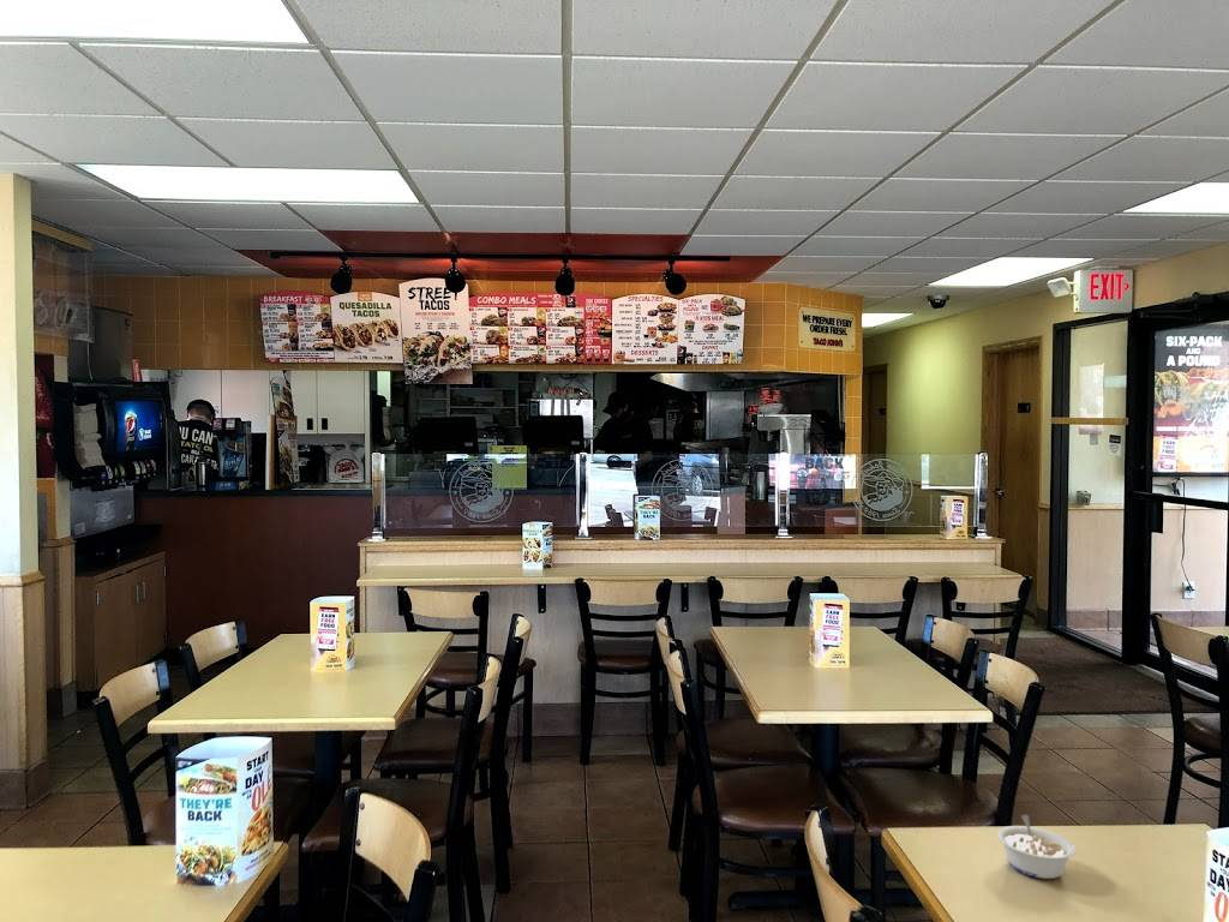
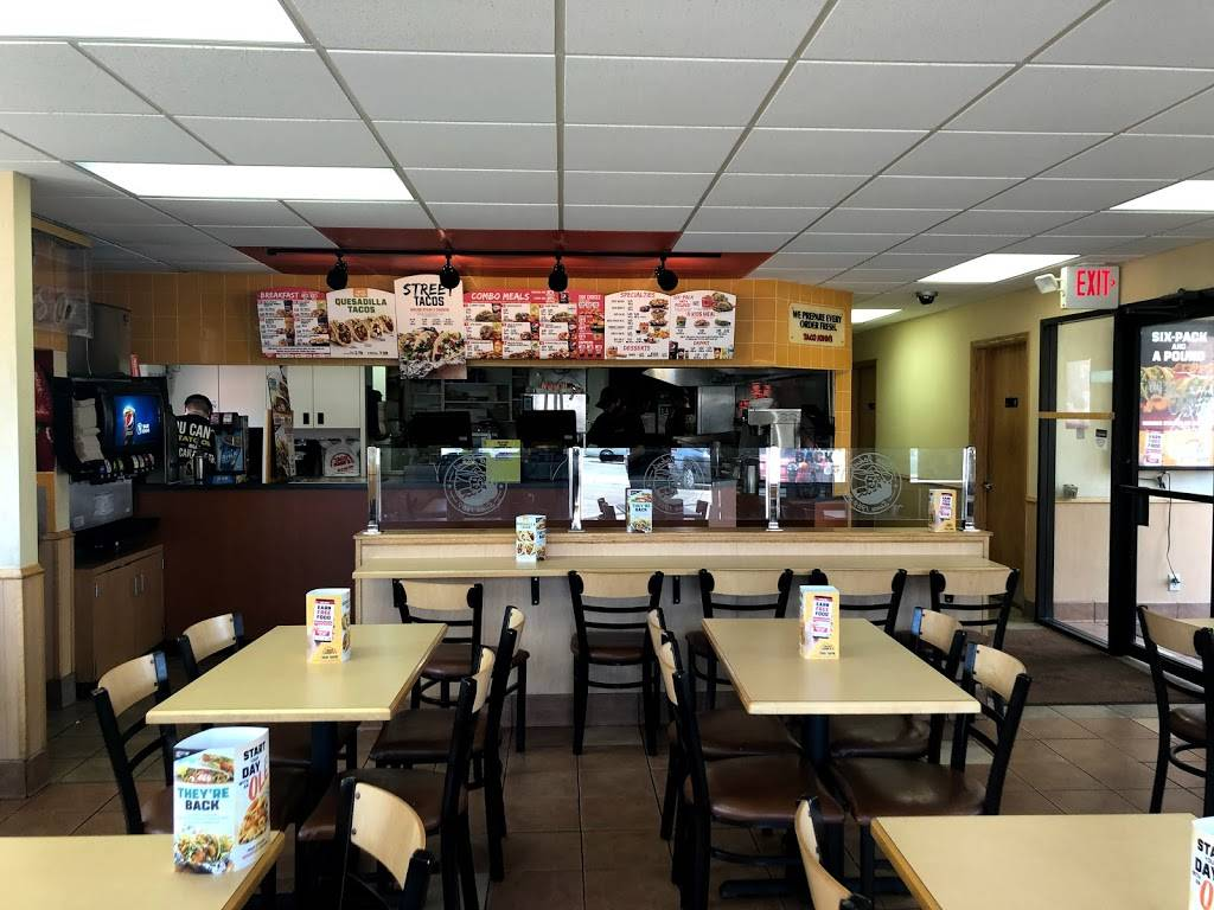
- legume (1032, 850)
